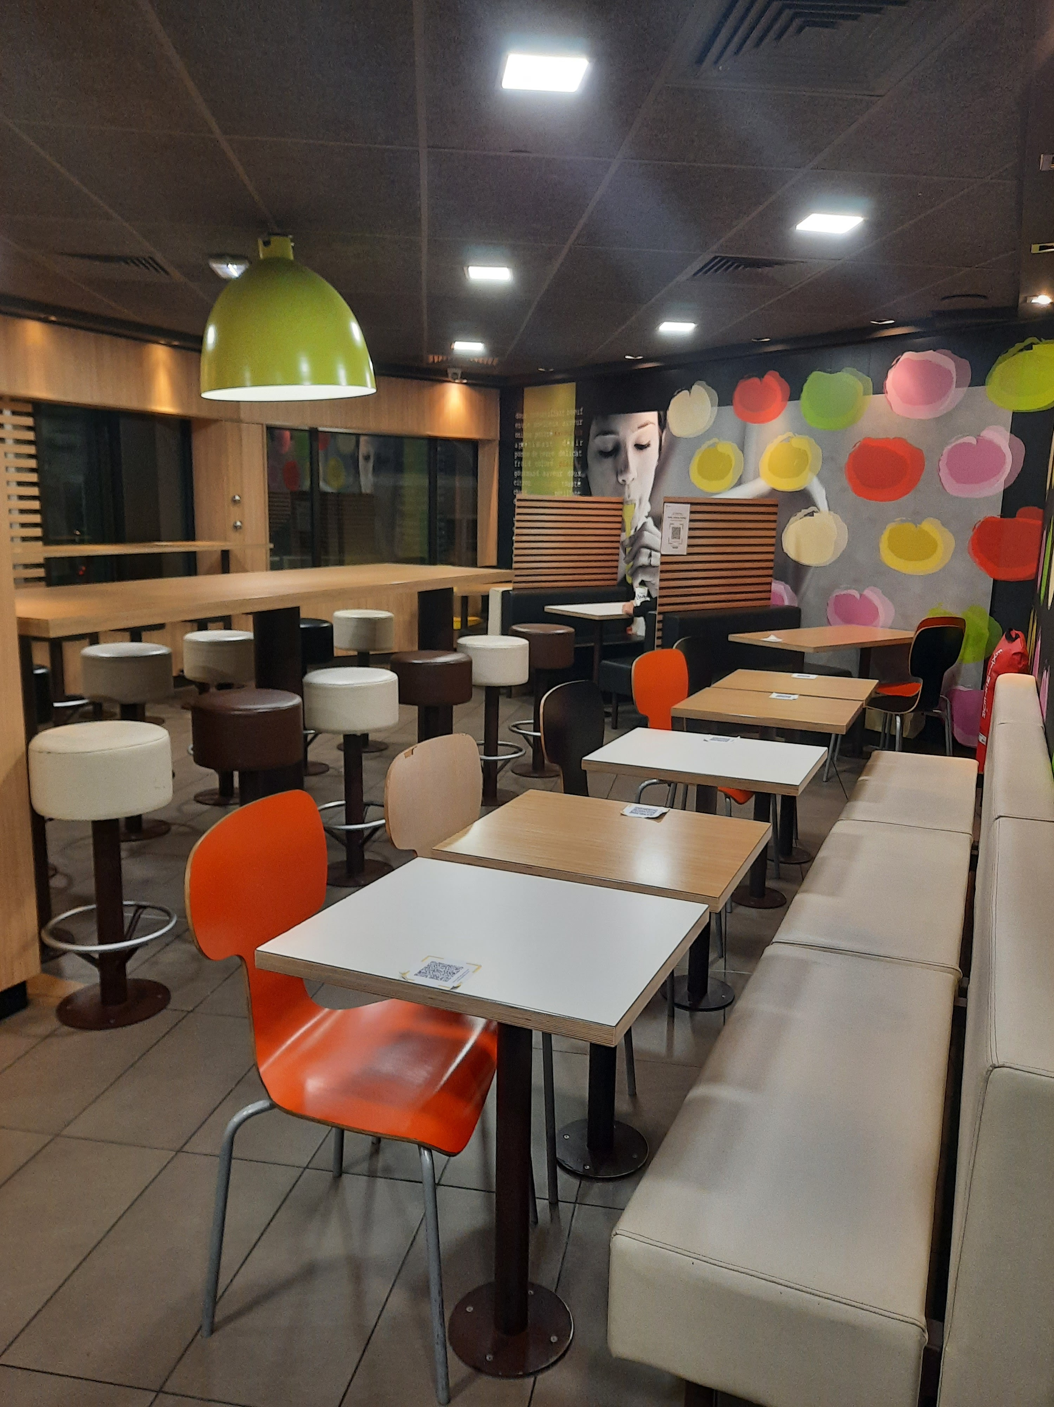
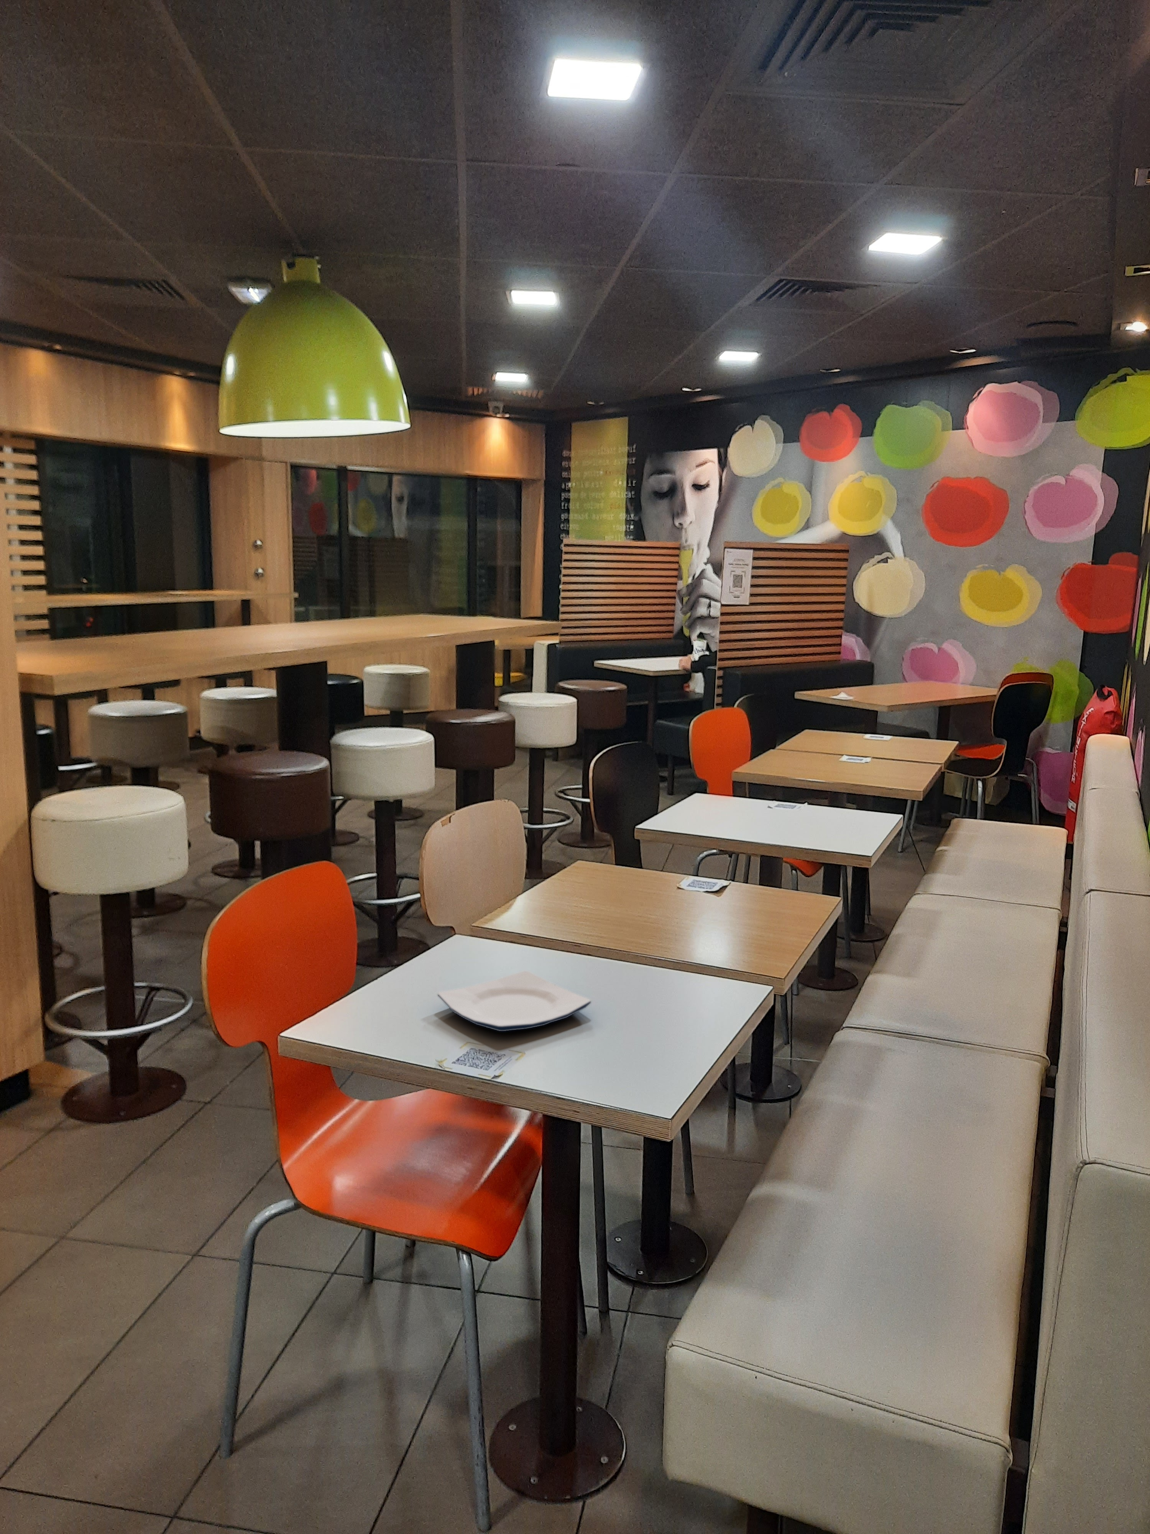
+ plate (513, 1004)
